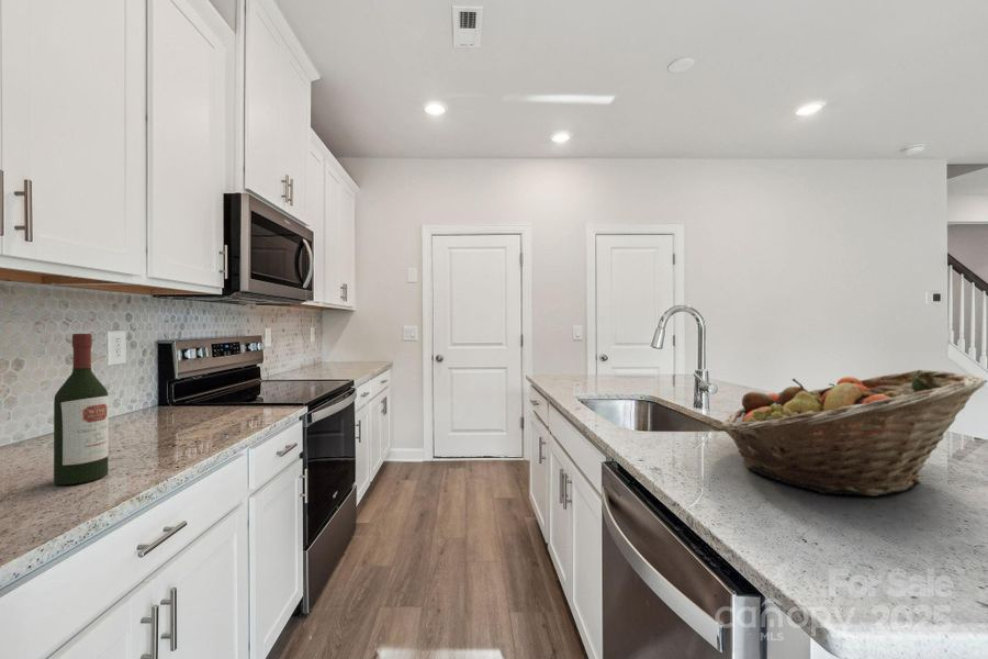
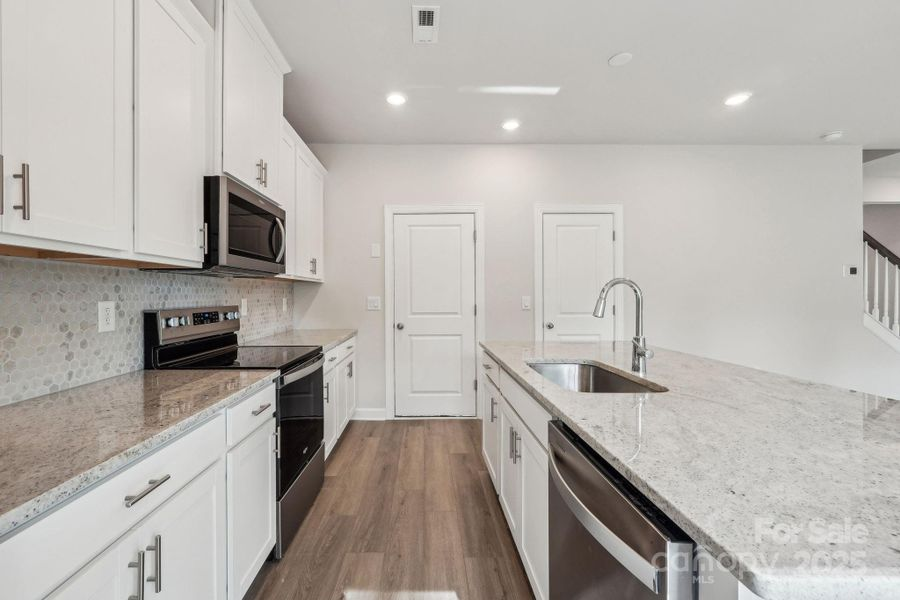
- wine bottle (81, 405)
- fruit basket (833, 418)
